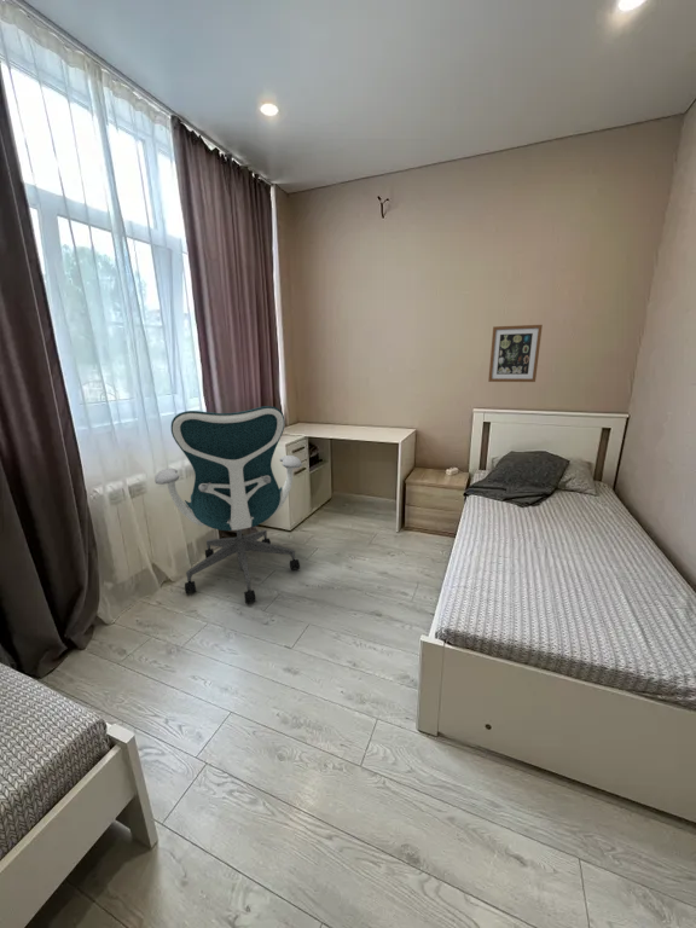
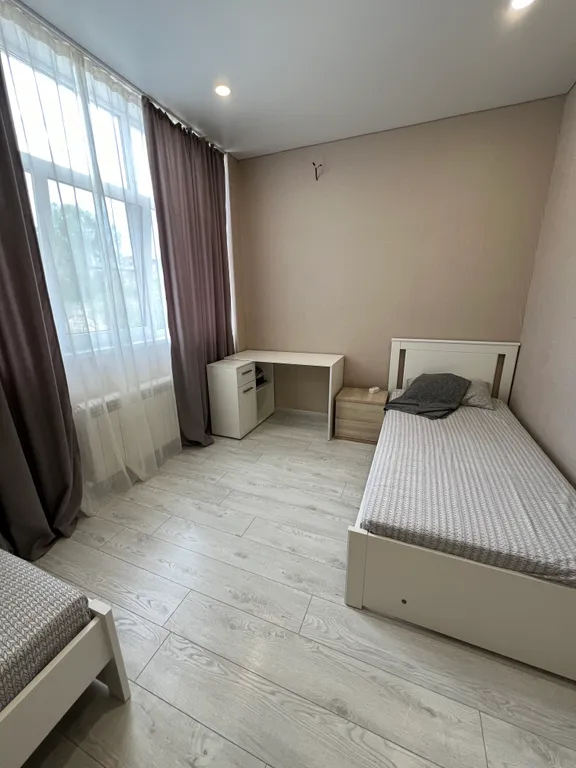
- wall art (514, 354)
- office chair (234, 492)
